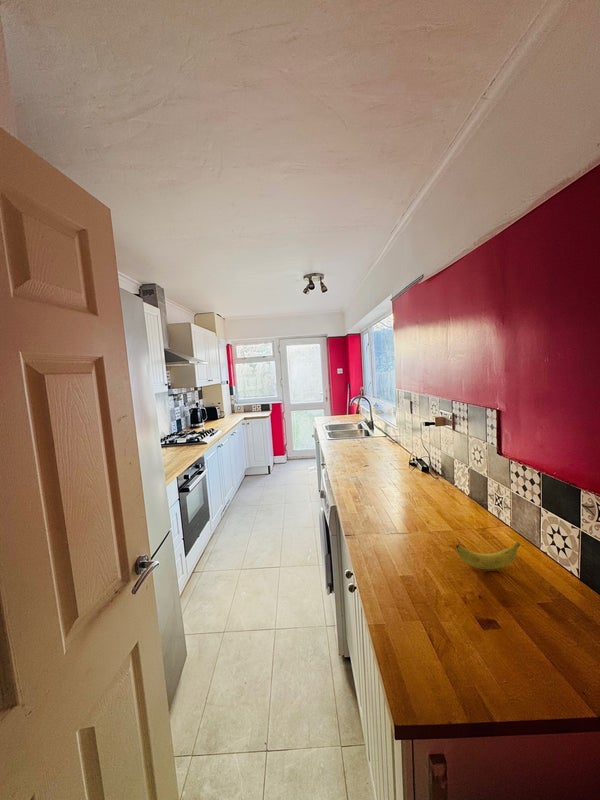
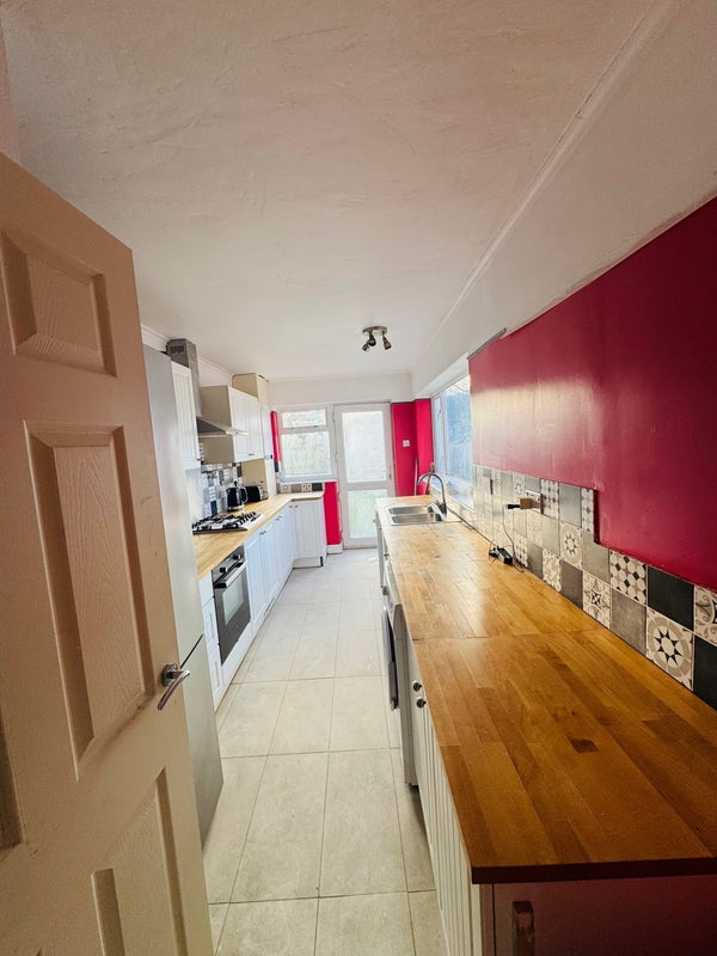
- banana (488, 555)
